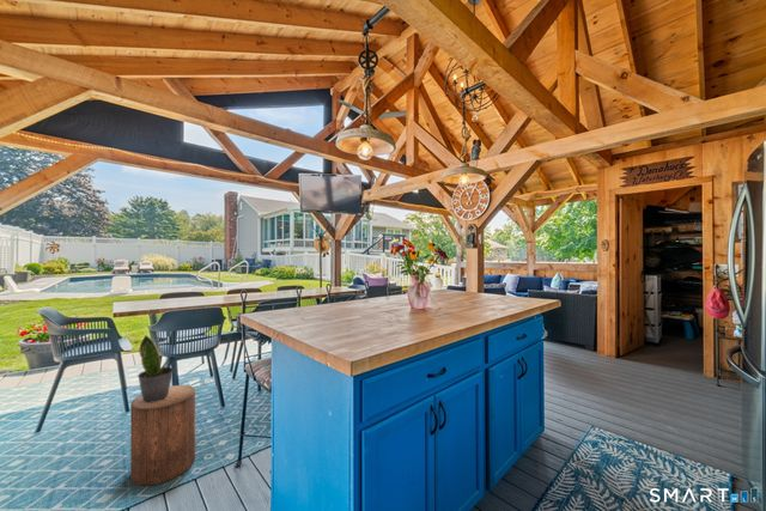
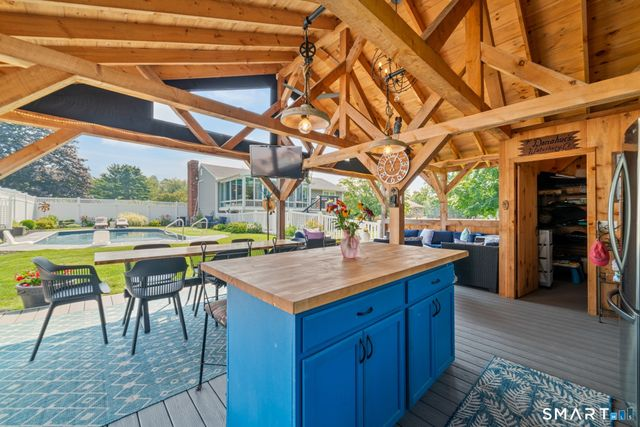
- potted plant (156, 366)
- stool (164, 431)
